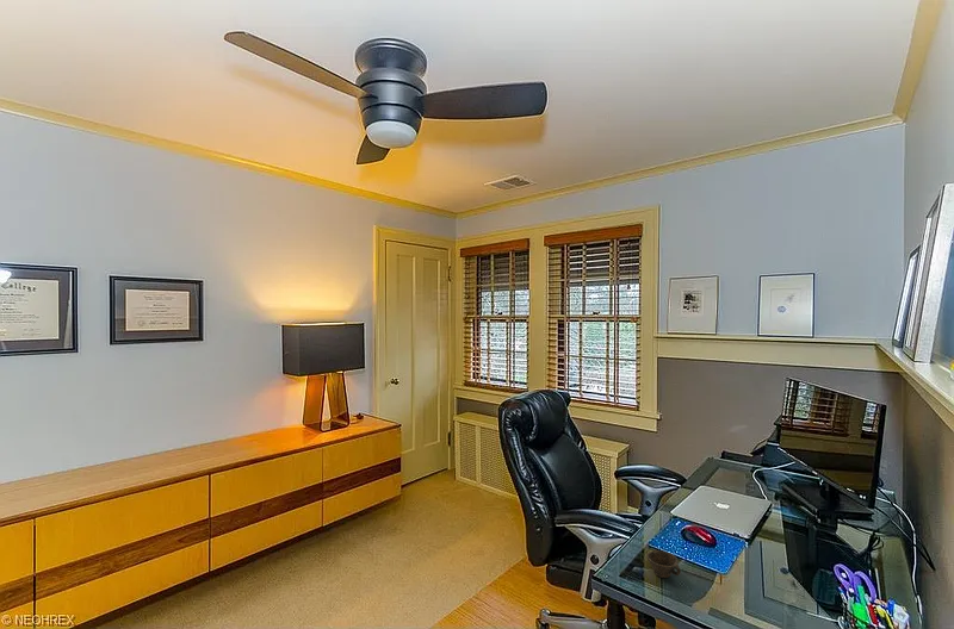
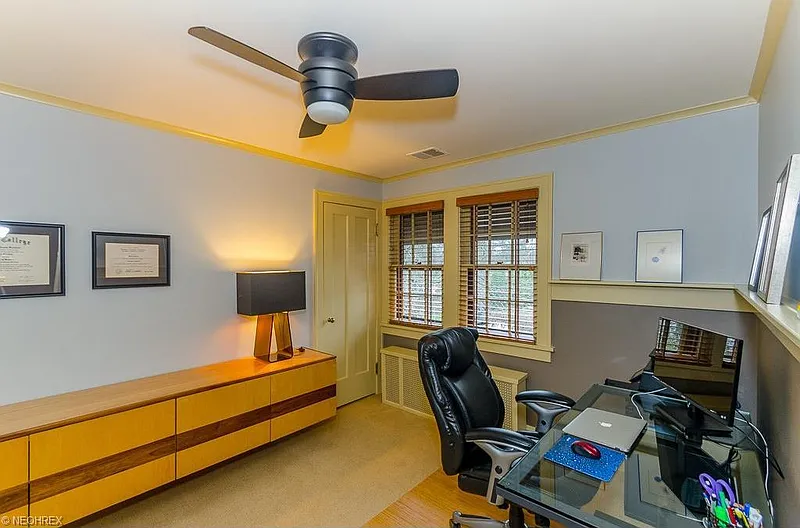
- cup (663, 566)
